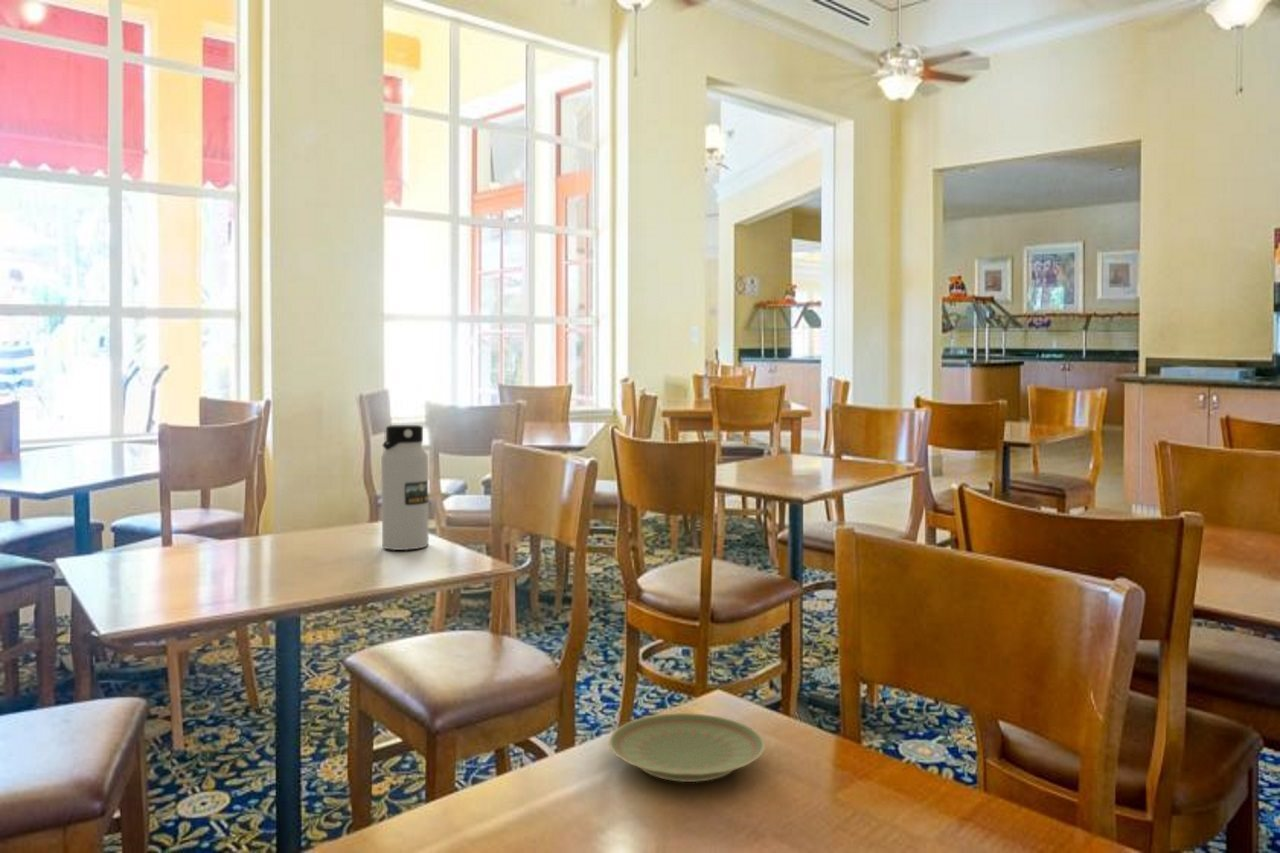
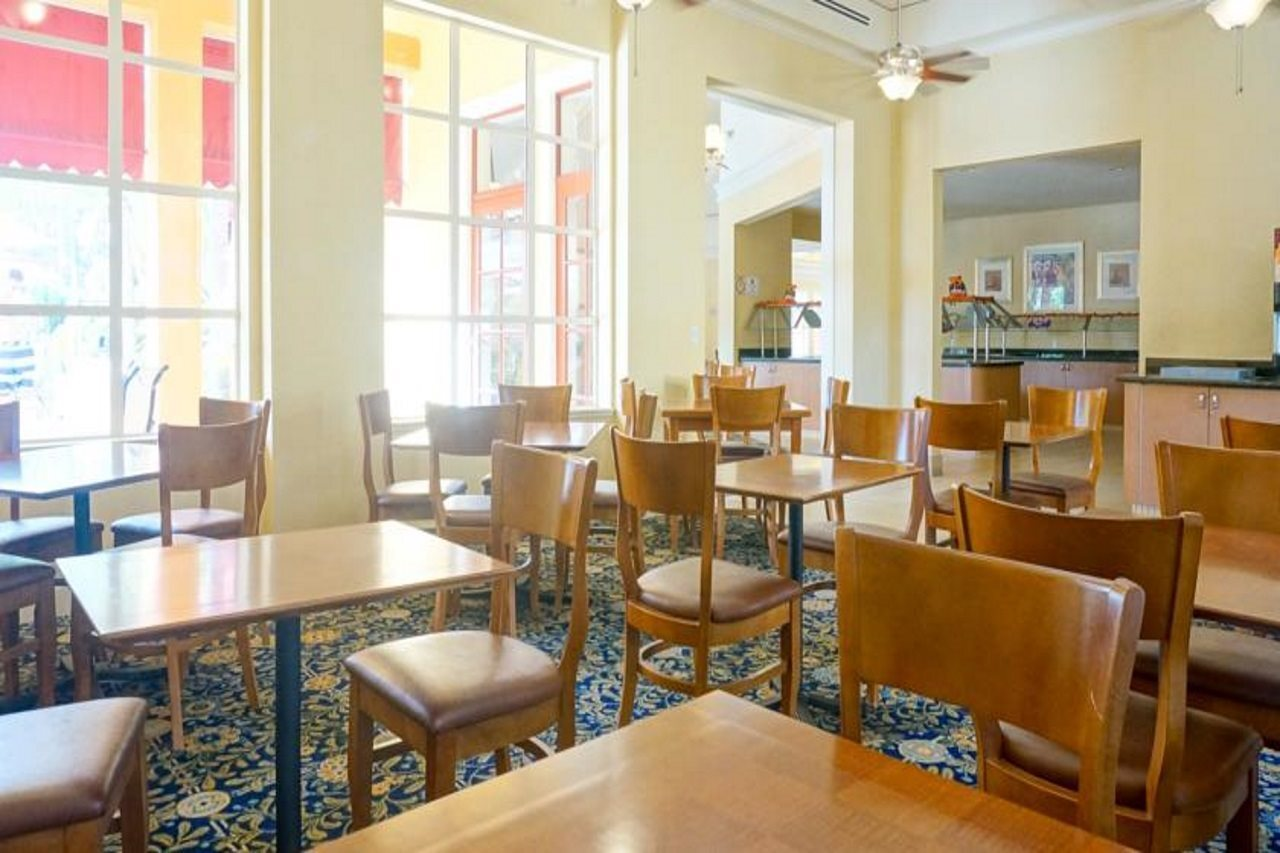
- plate (686, 750)
- water bottle (405, 485)
